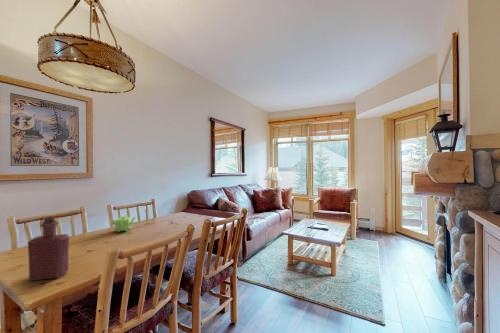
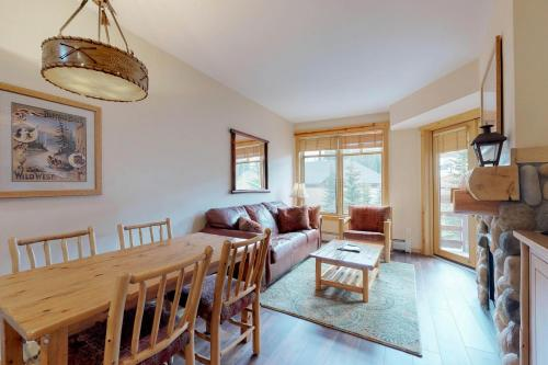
- bottle (49, 246)
- teapot (124, 223)
